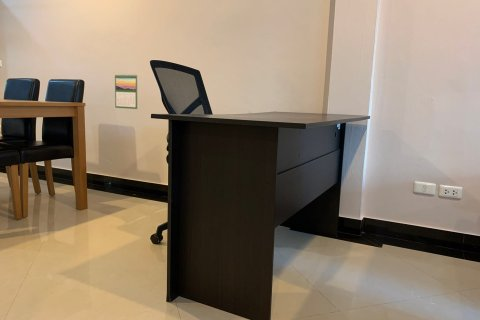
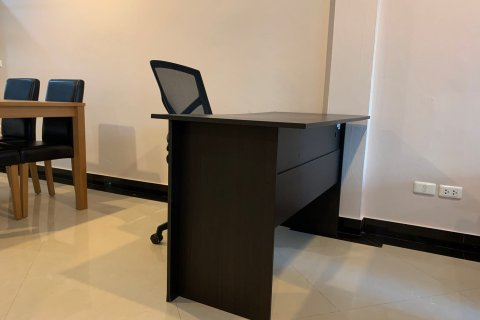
- calendar (126, 91)
